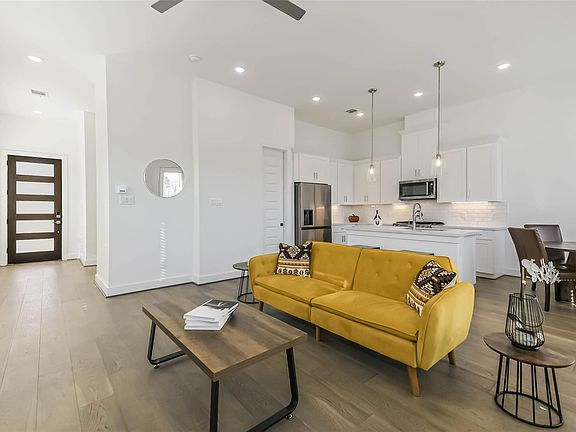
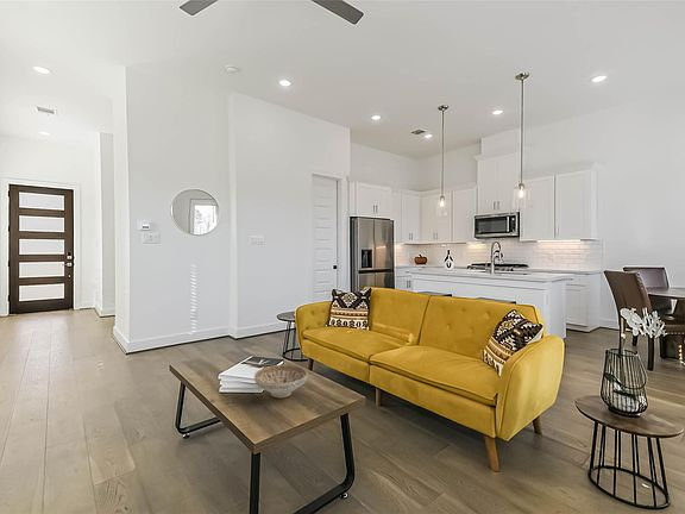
+ decorative bowl (281, 383)
